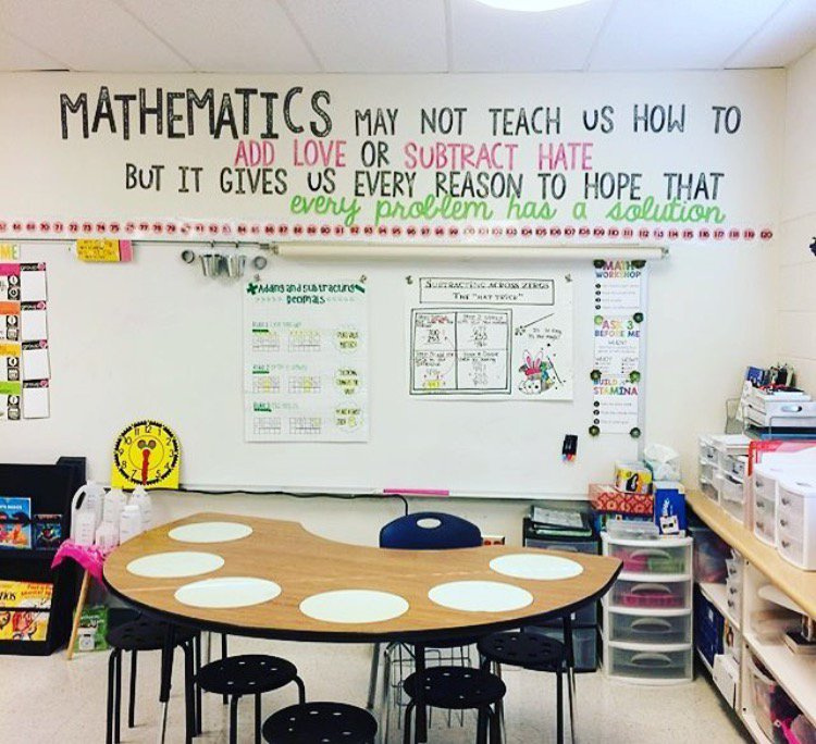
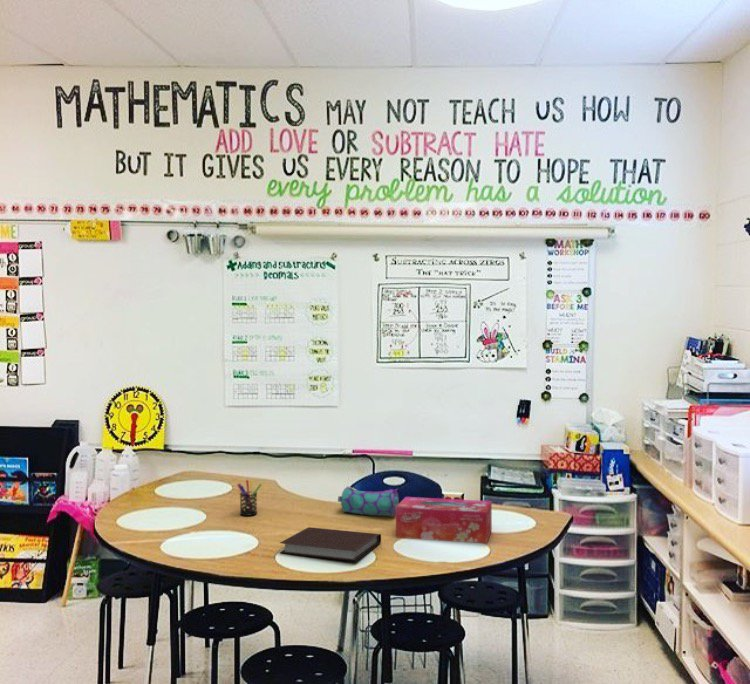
+ notebook (331, 542)
+ pen holder (250, 495)
+ pencil case (369, 500)
+ tissue box (444, 519)
